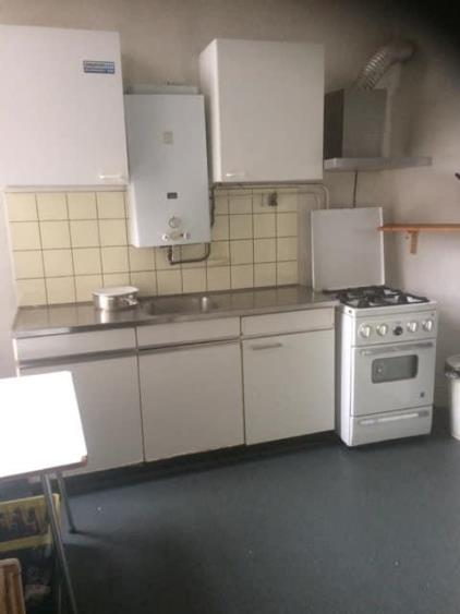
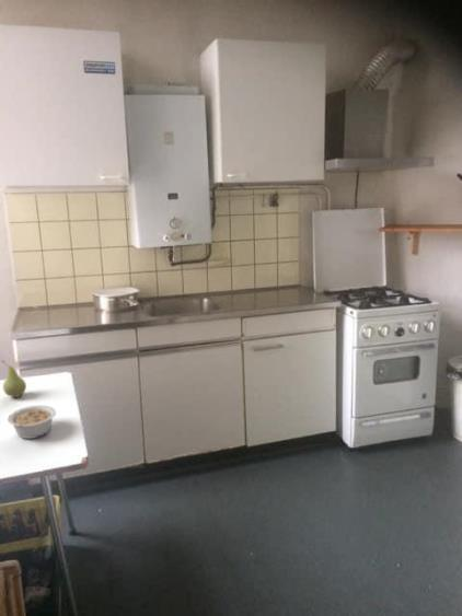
+ legume (33, 421)
+ fruit (12, 379)
